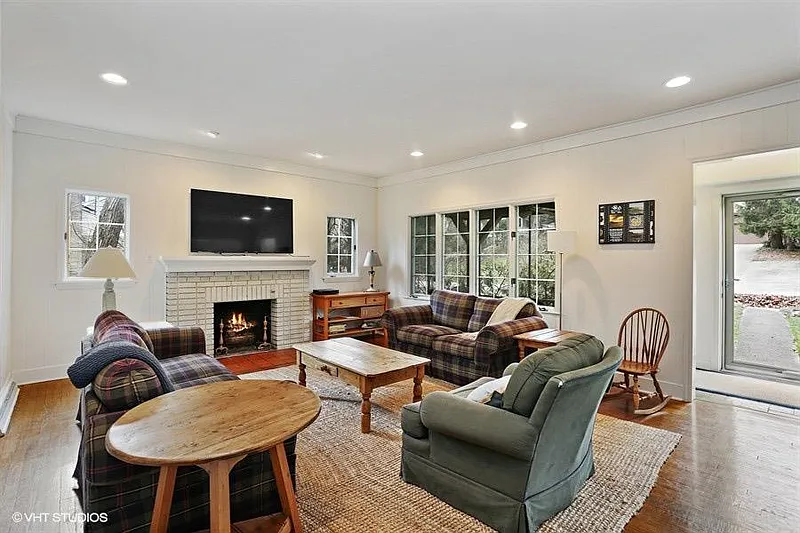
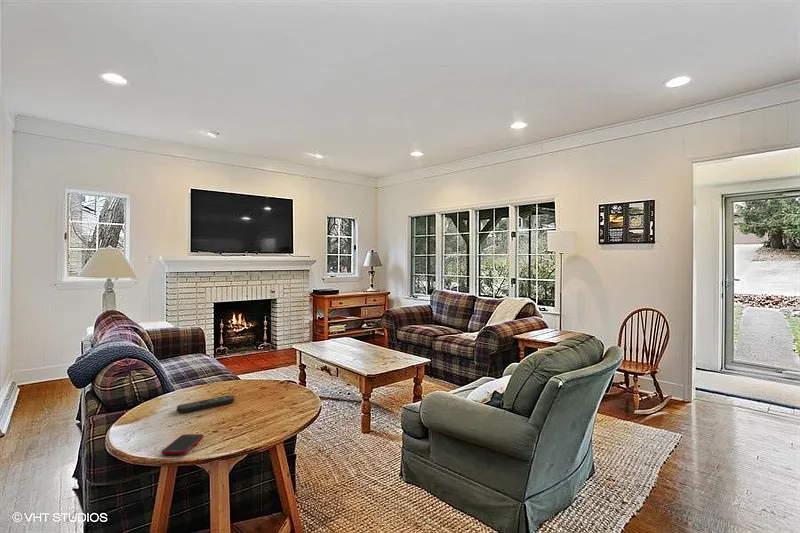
+ remote control (206, 403)
+ cell phone (183, 444)
